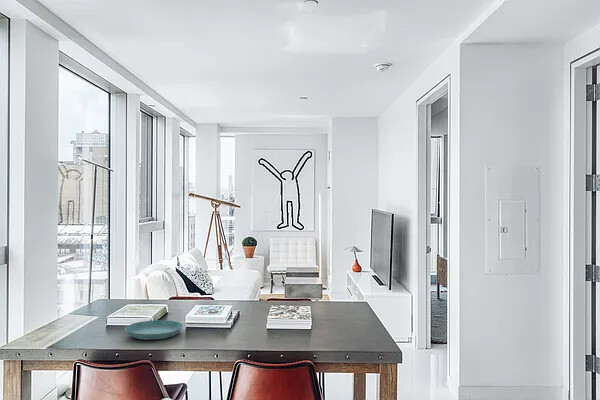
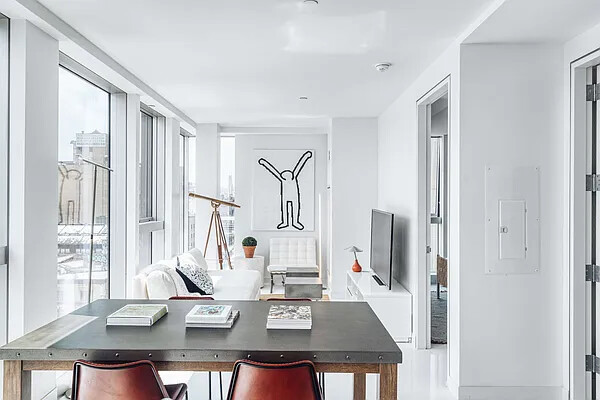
- saucer (154, 330)
